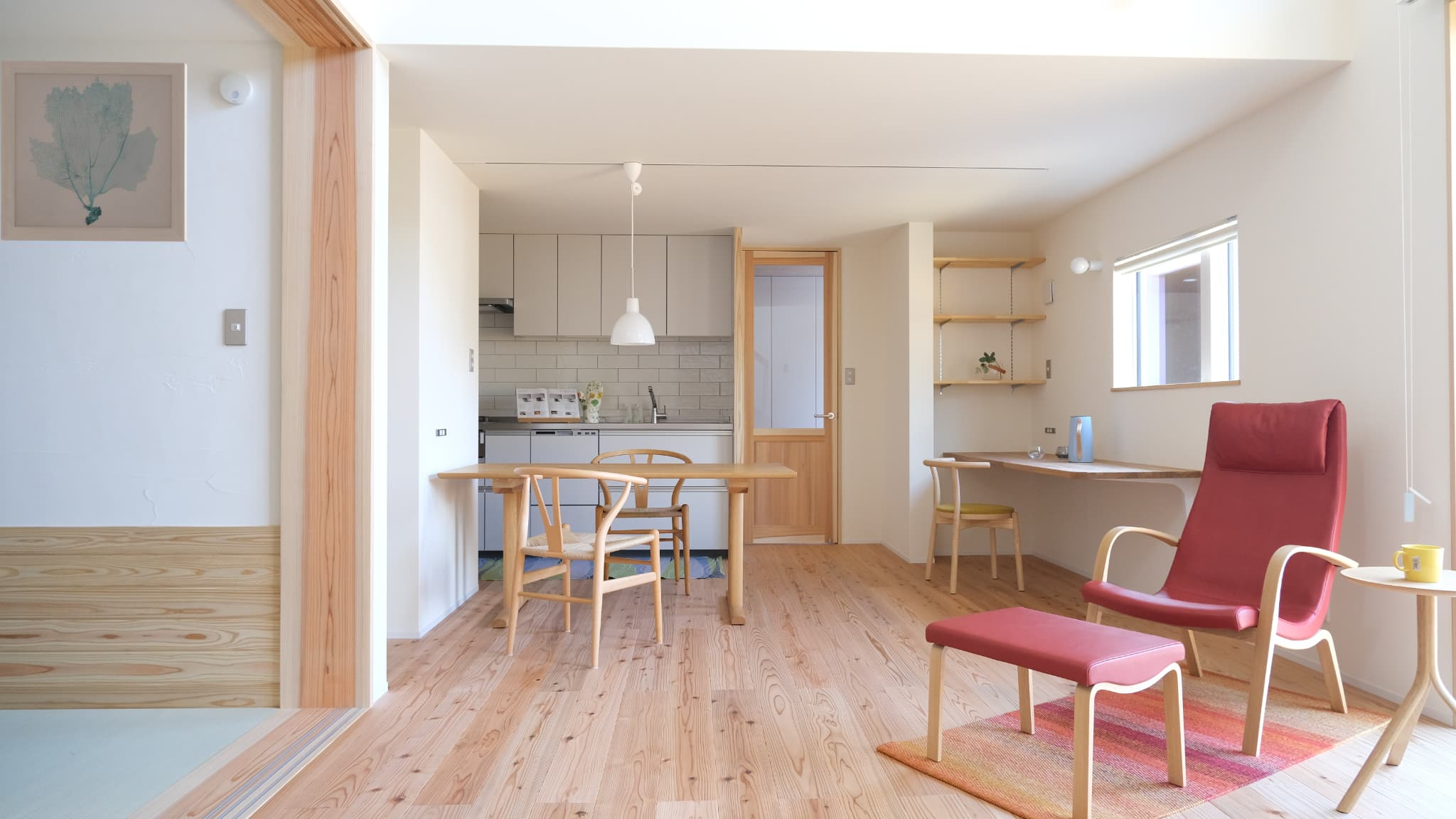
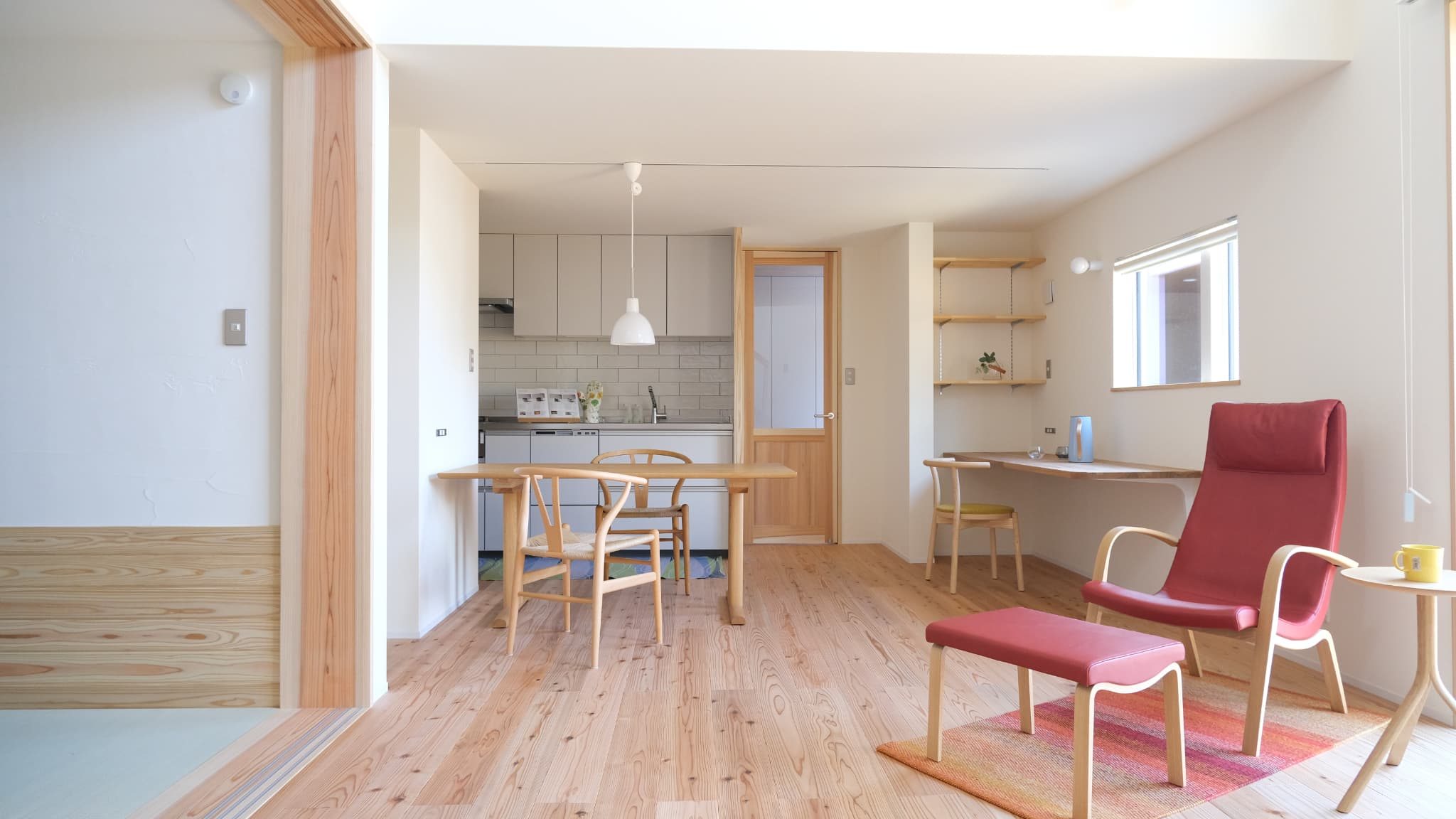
- wall art (95, 151)
